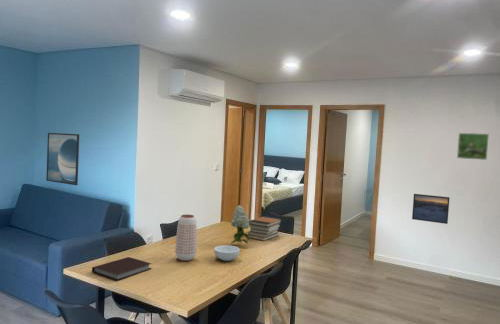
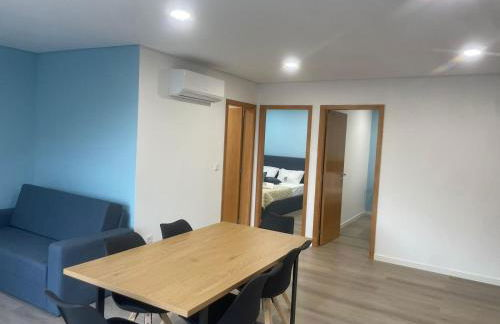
- flower (240, 225)
- planter (186, 237)
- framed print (62, 158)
- book stack (264, 227)
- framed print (472, 146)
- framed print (430, 208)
- cereal bowl (226, 253)
- notebook (122, 267)
